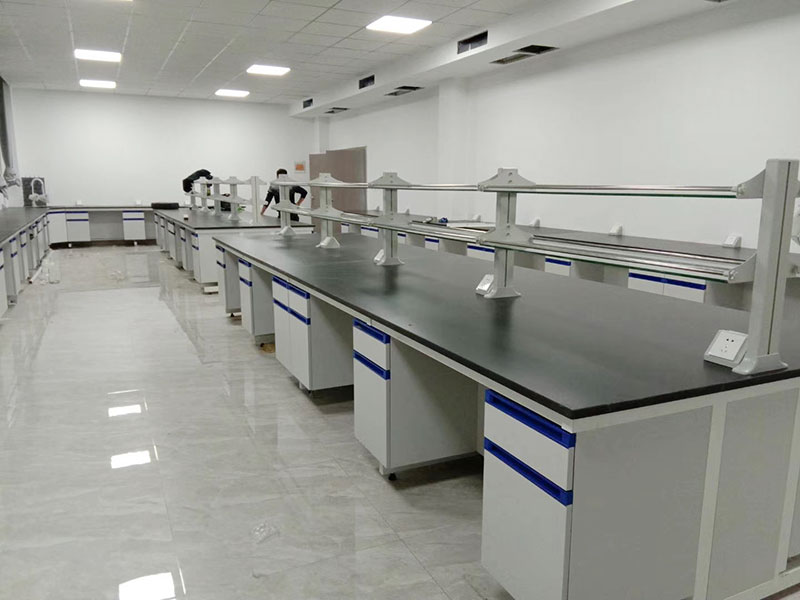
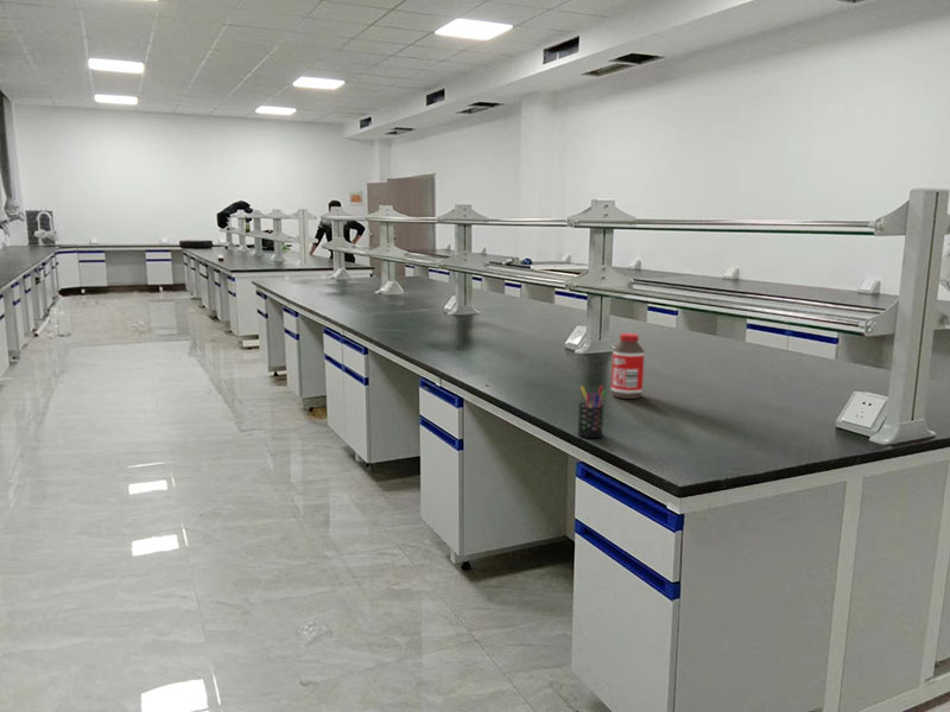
+ bottle (627, 364)
+ pen holder (594, 408)
